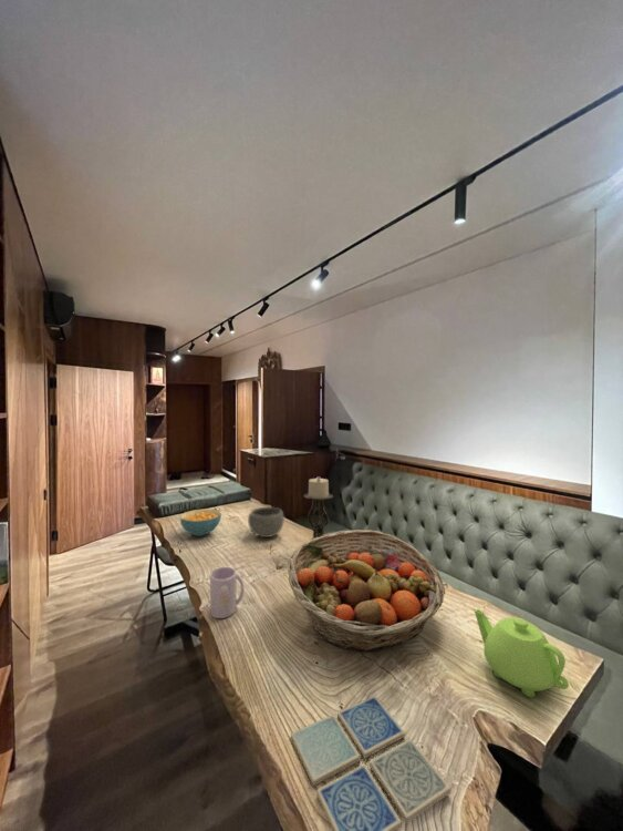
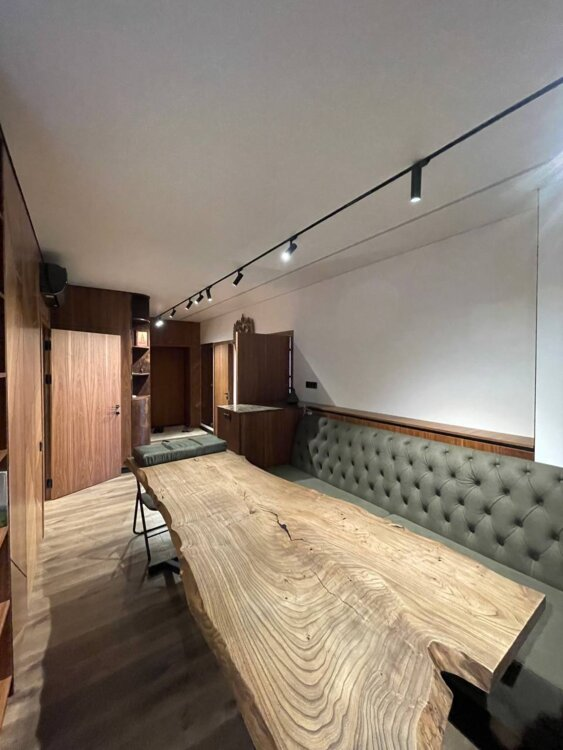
- drink coaster (364, 758)
- bowl (266, 523)
- fruit basket (364, 583)
- teapot (517, 647)
- mug (227, 591)
- cereal bowl (200, 524)
- candle holder (319, 517)
